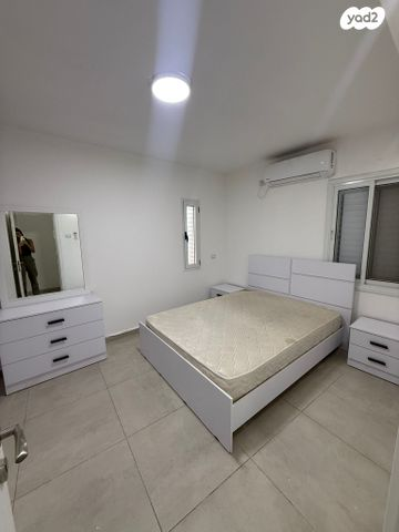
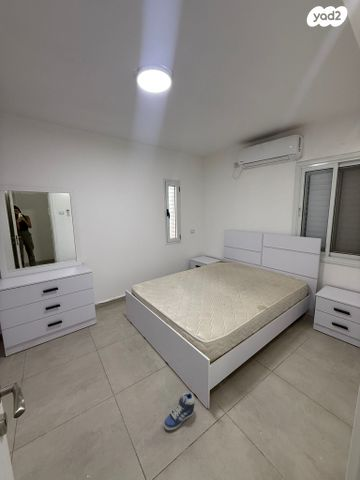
+ sneaker (179, 407)
